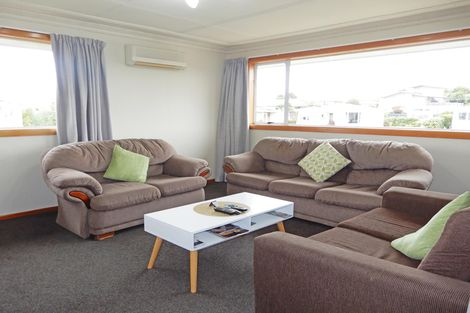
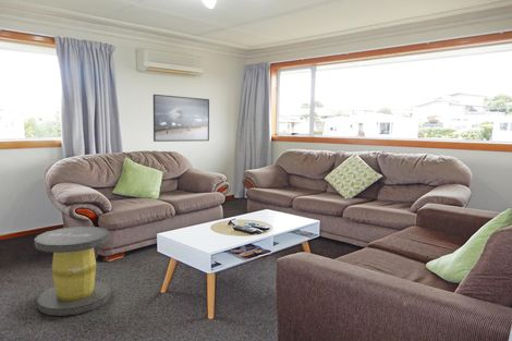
+ stool (74, 267)
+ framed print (182, 119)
